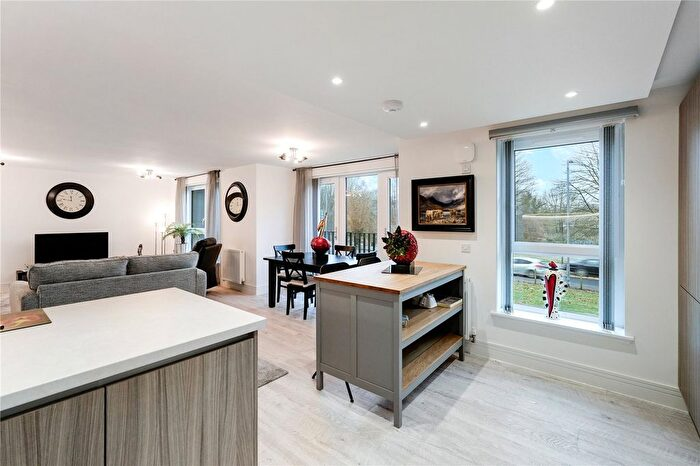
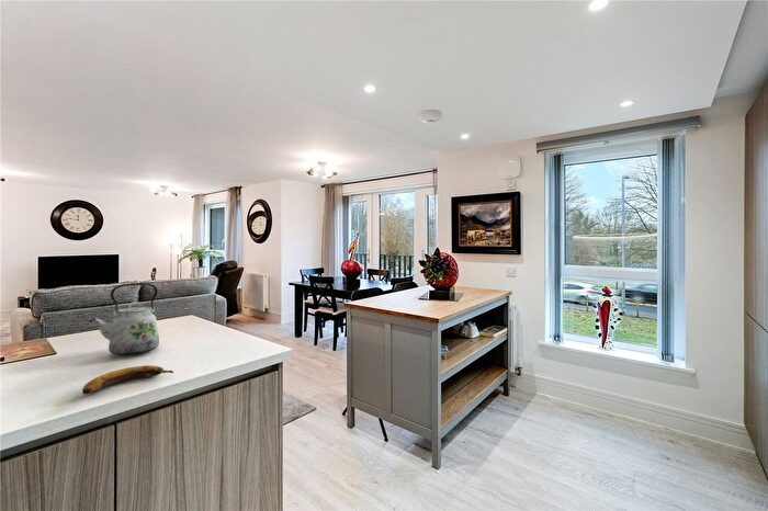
+ banana (126, 377)
+ kettle (125, 318)
